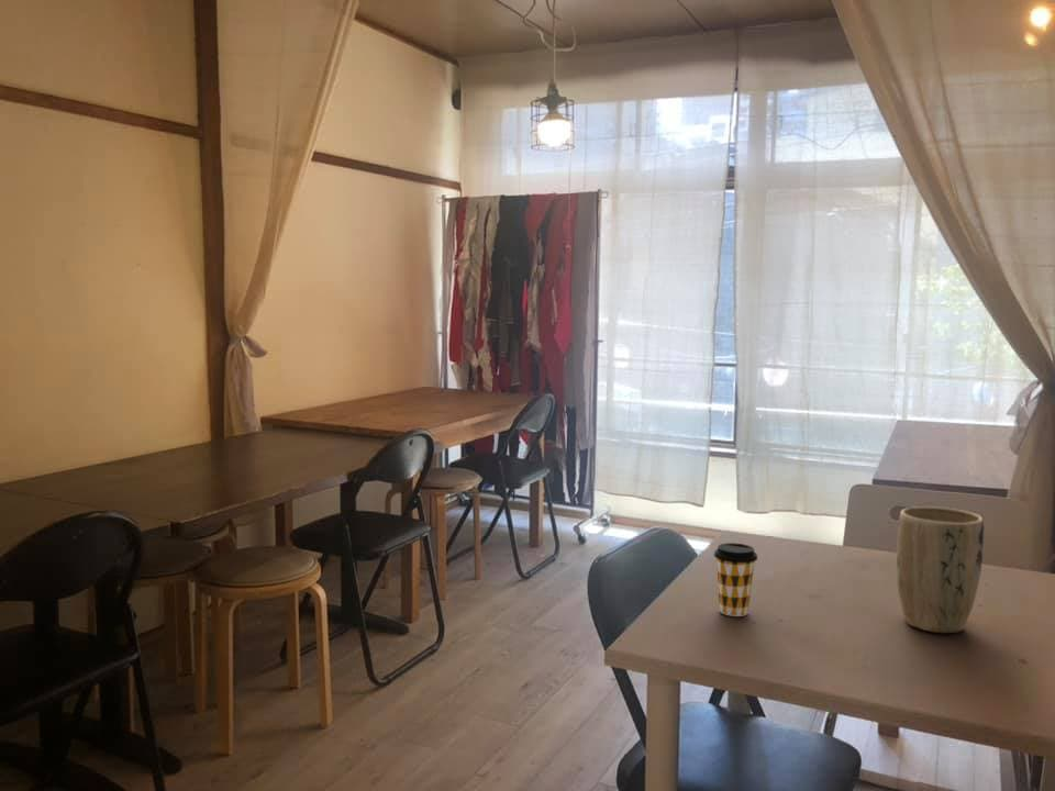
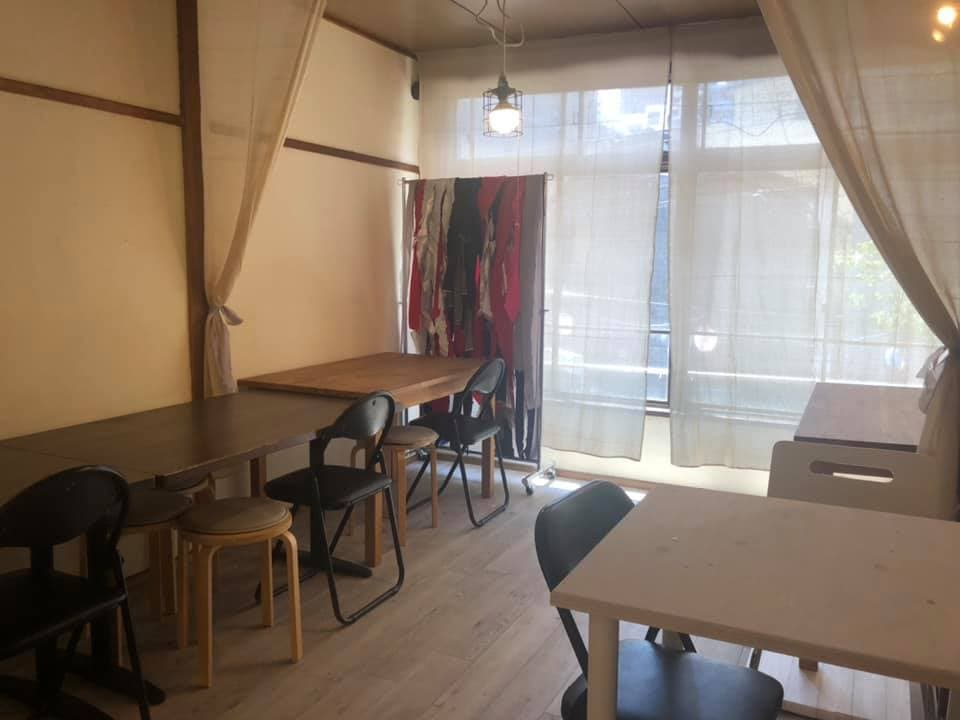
- coffee cup (734, 579)
- plant pot (937, 569)
